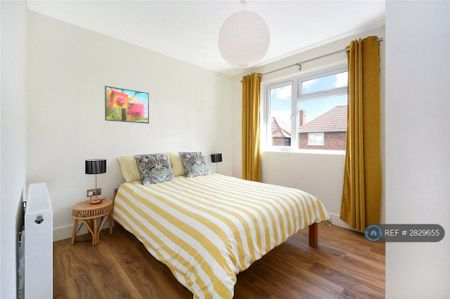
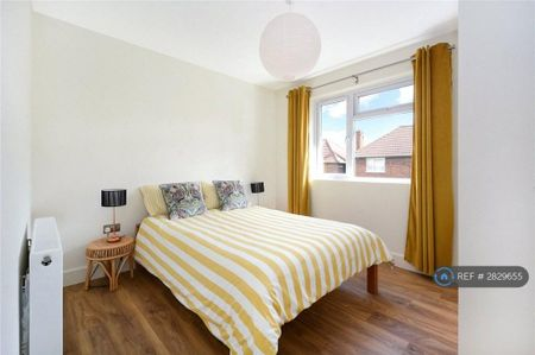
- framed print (128, 105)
